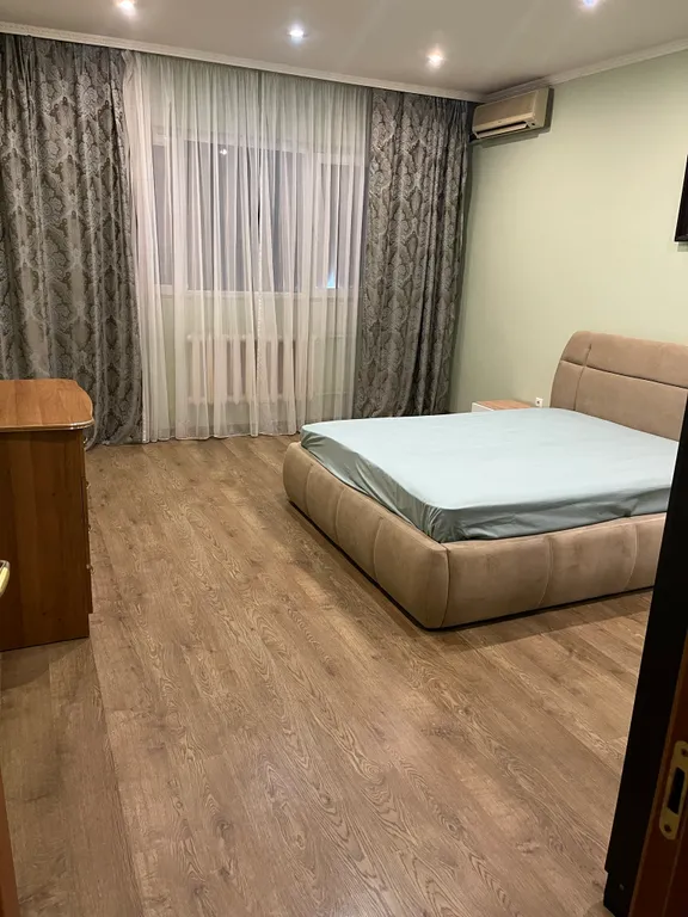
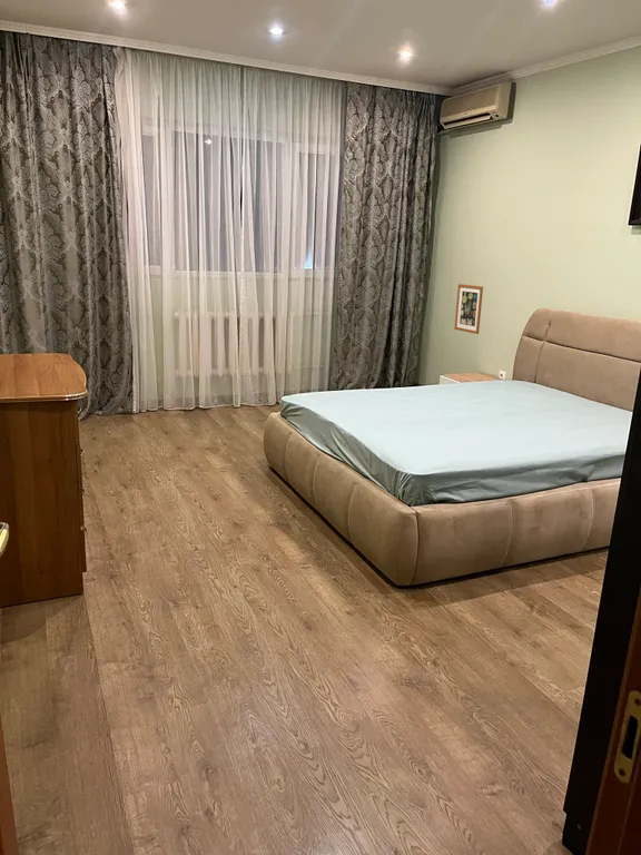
+ wall art (467, 308)
